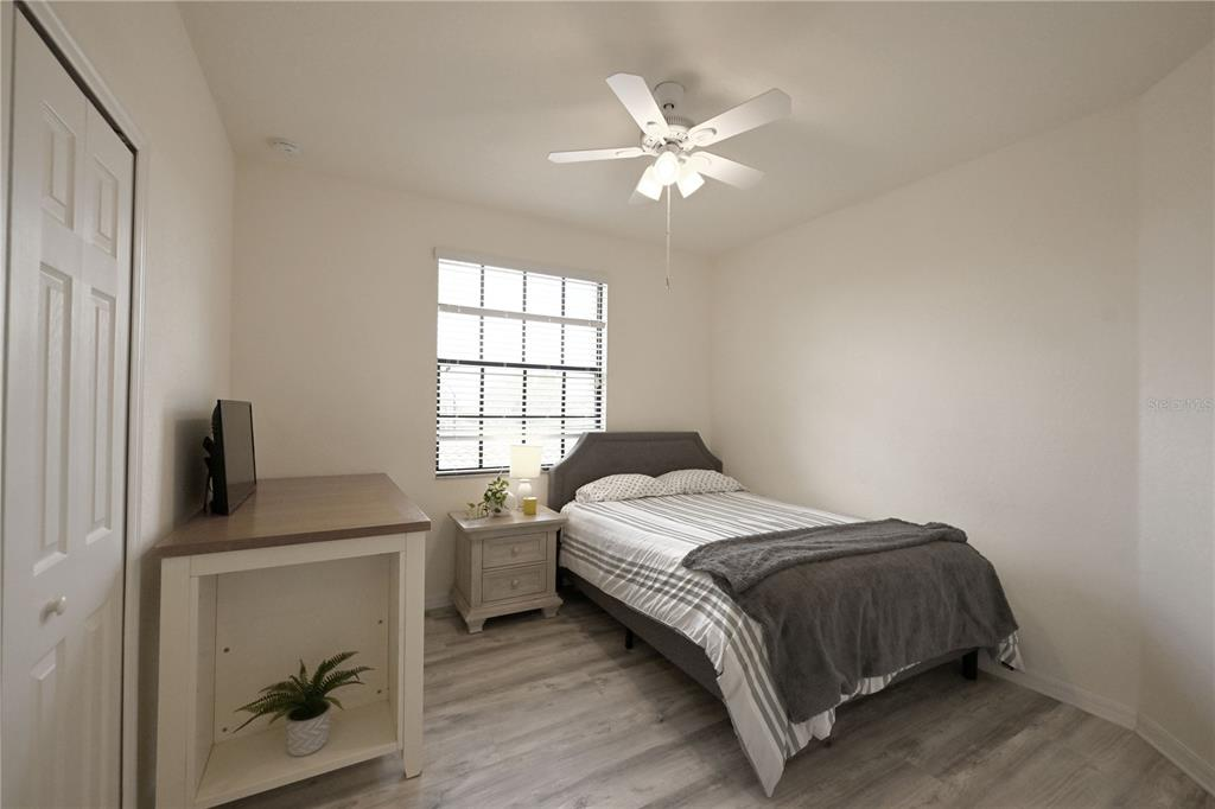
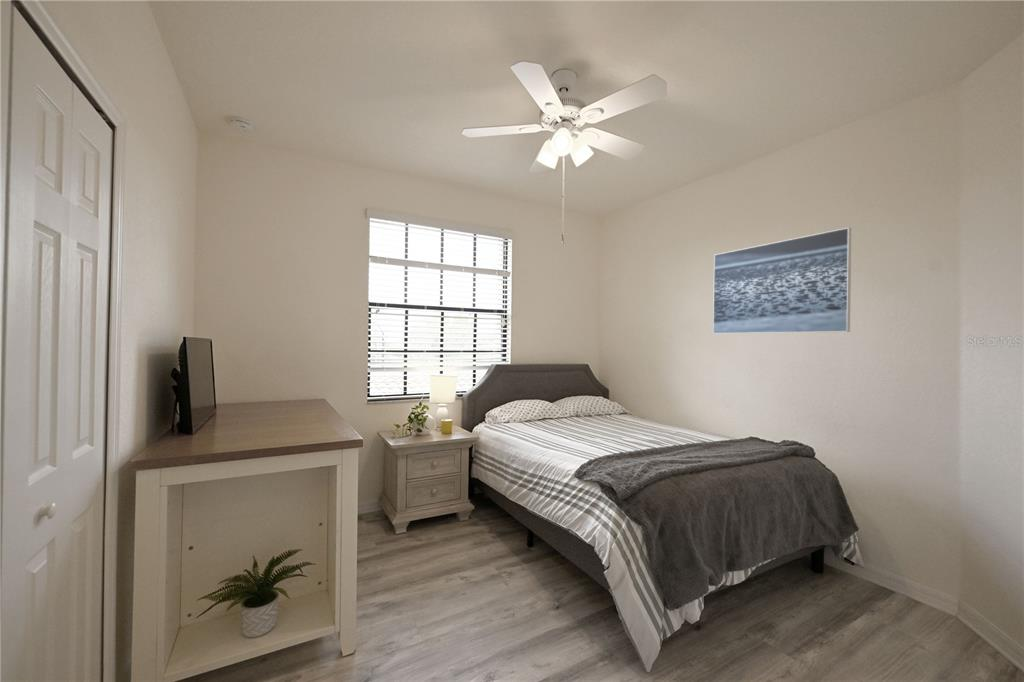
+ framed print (772, 288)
